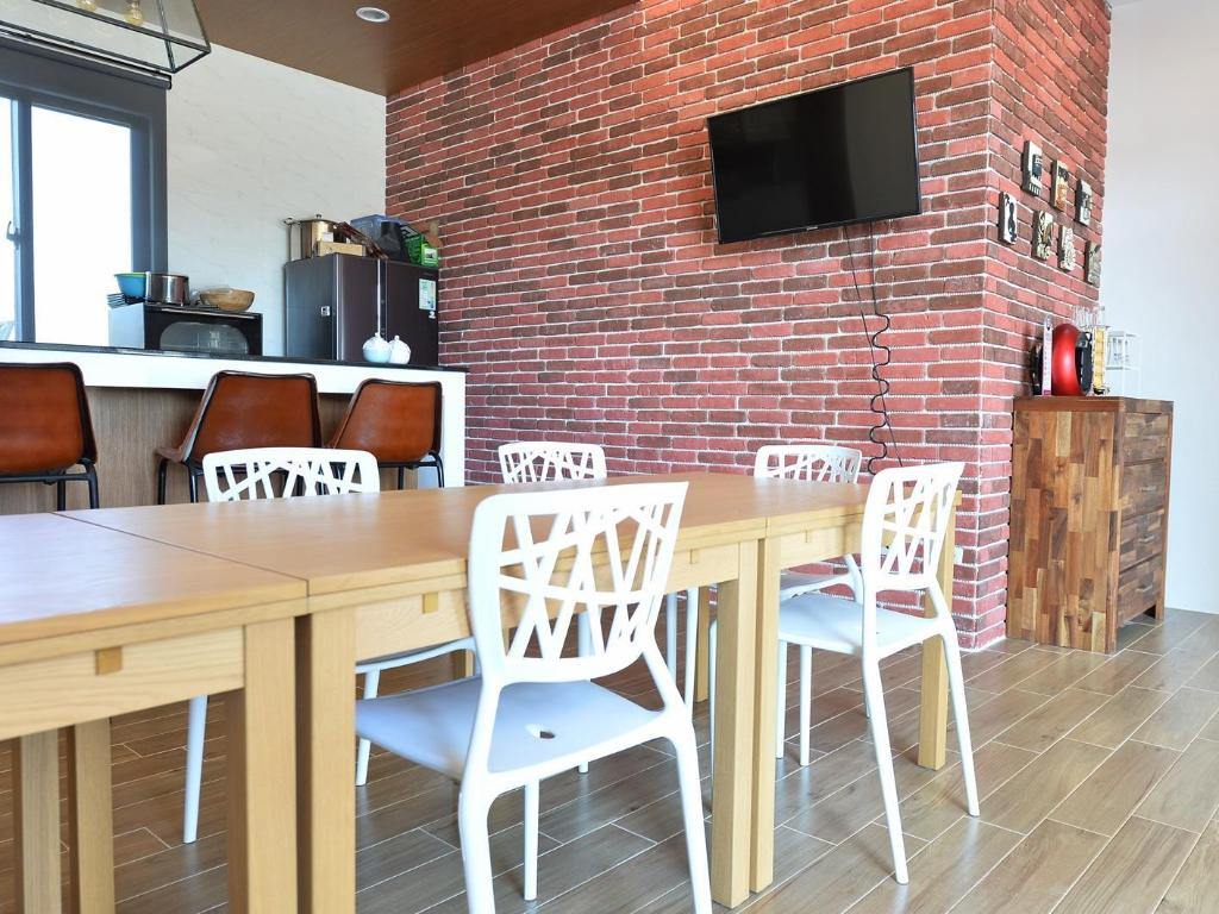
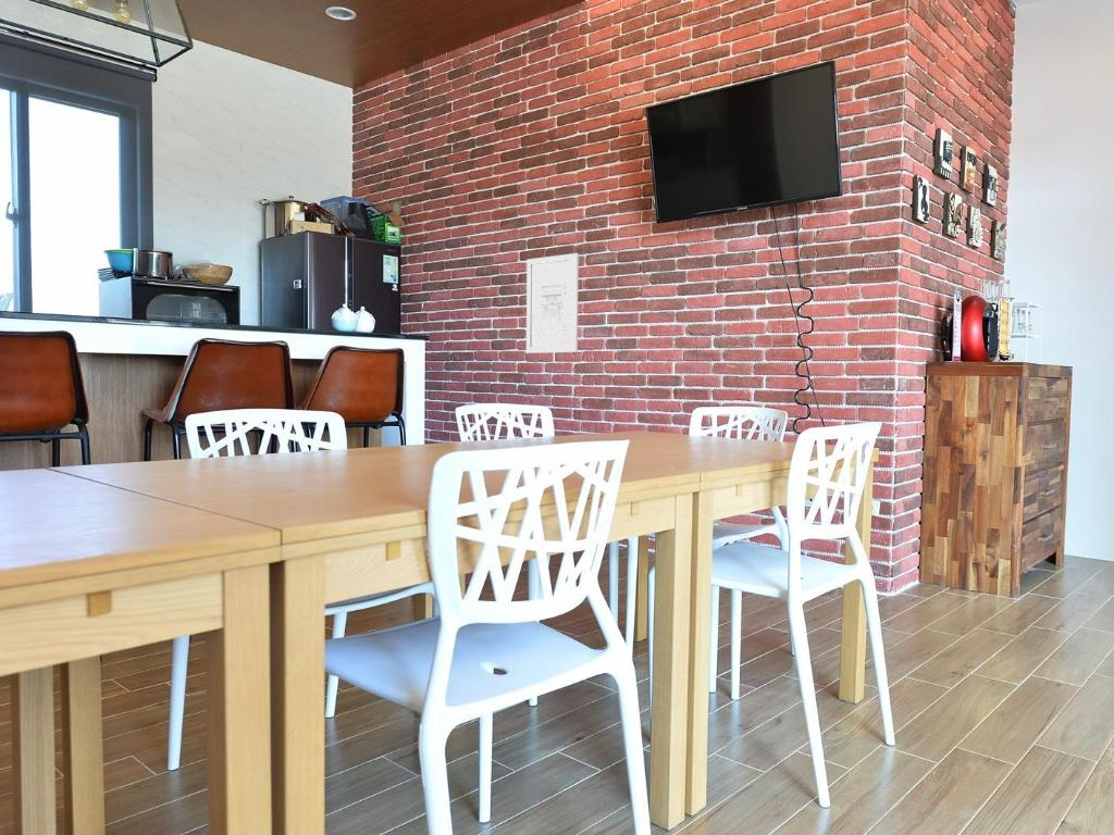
+ wall art (552, 304)
